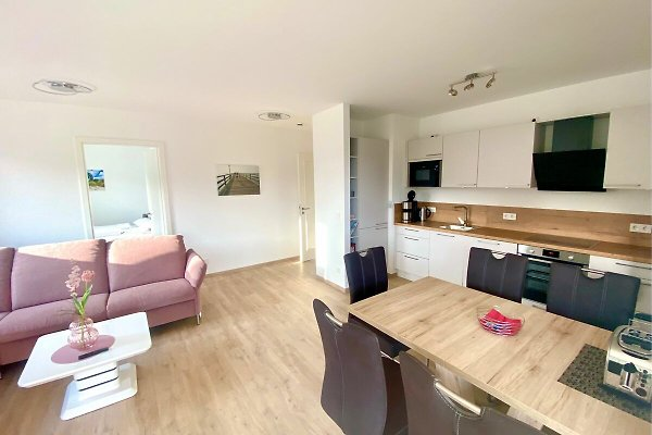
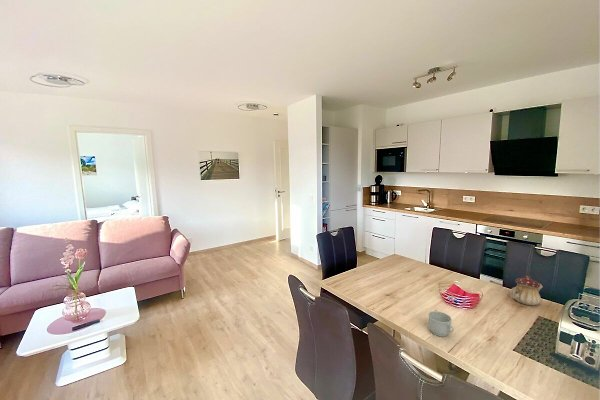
+ mug (441, 325)
+ teapot (525, 288)
